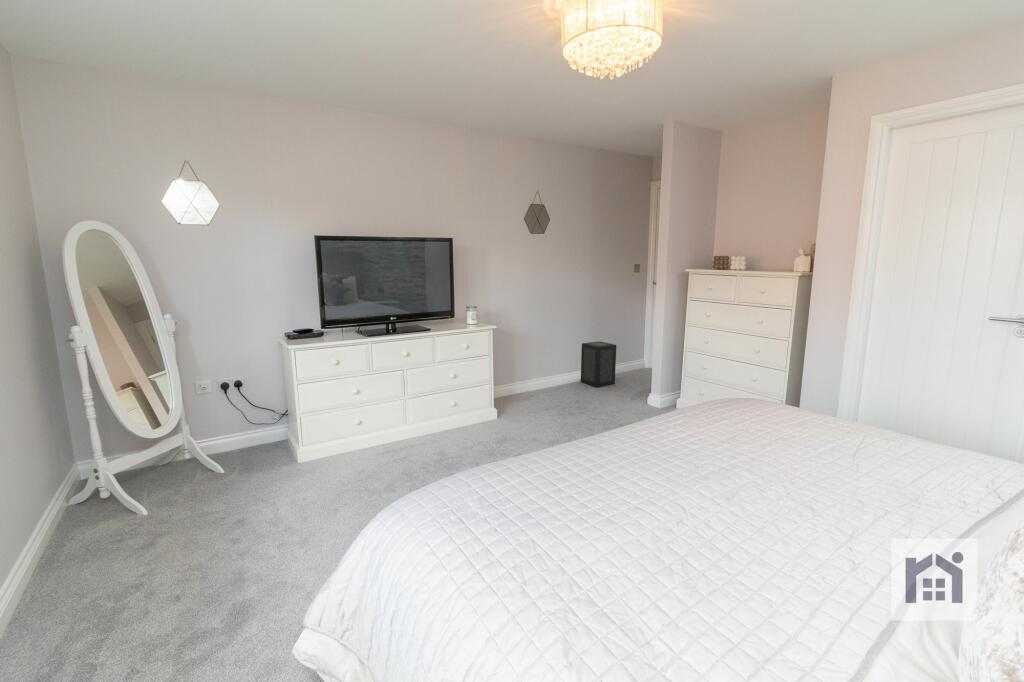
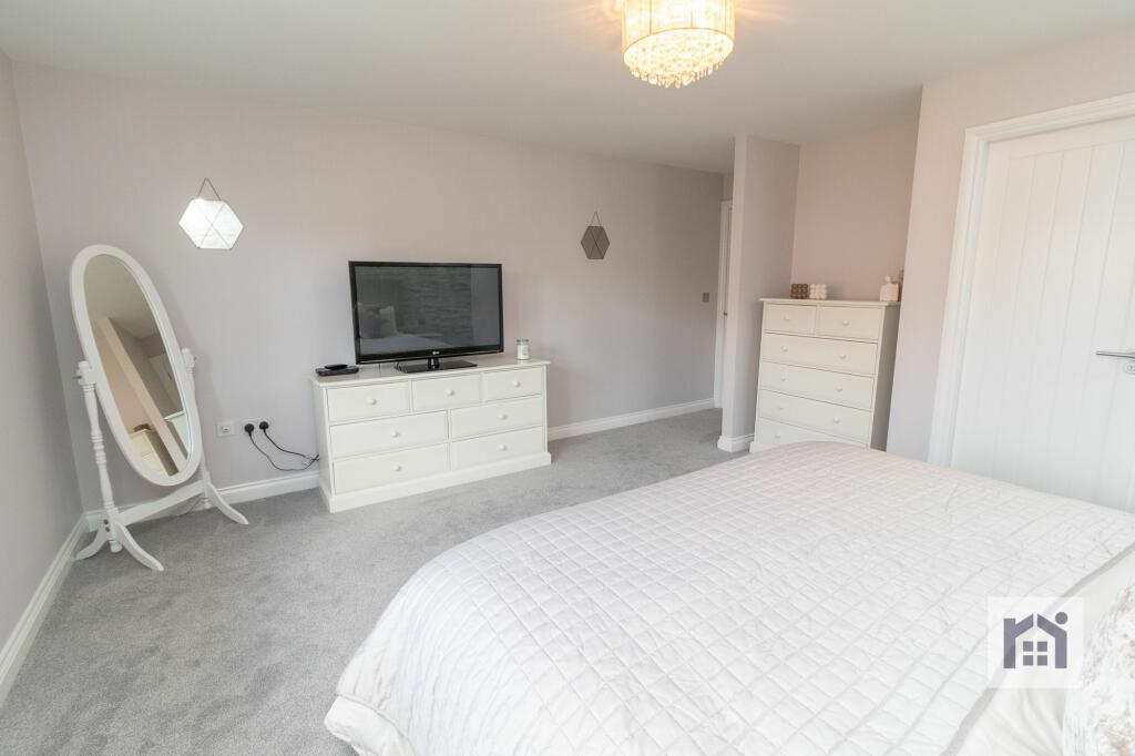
- speaker (598, 363)
